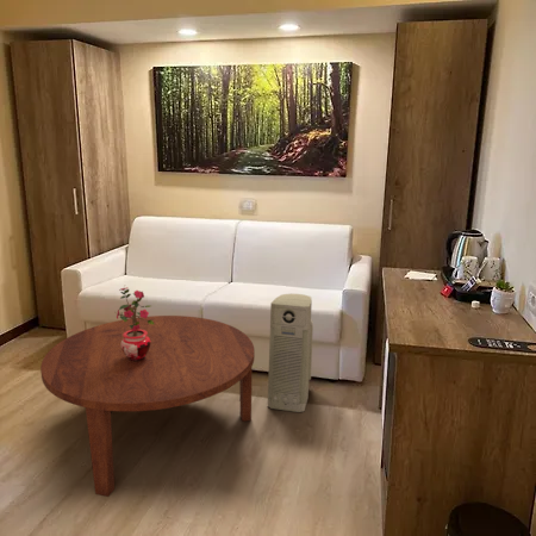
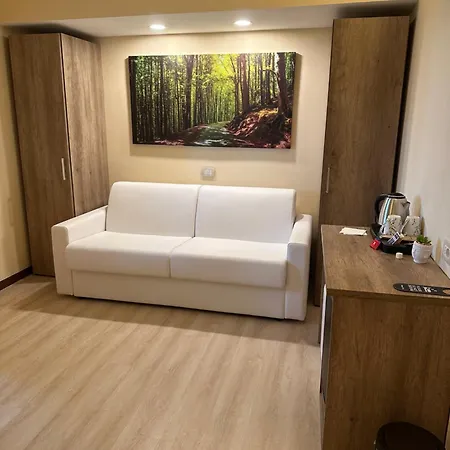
- air purifier (292, 348)
- coffee table (154, 391)
- potted plant (136, 322)
